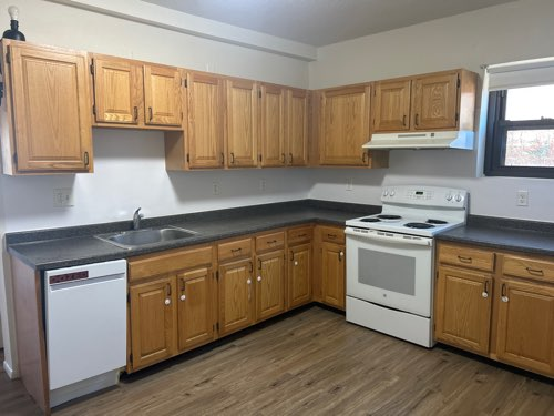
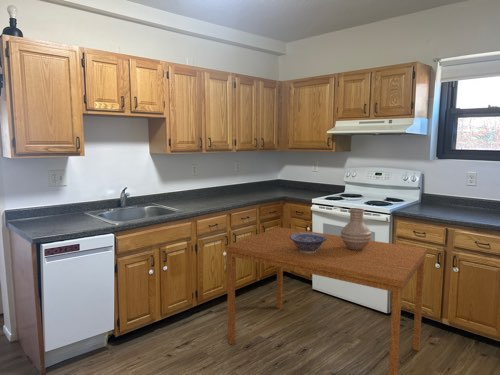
+ dining table (328, 277)
+ vase (356, 228)
+ decorative bowl (307, 243)
